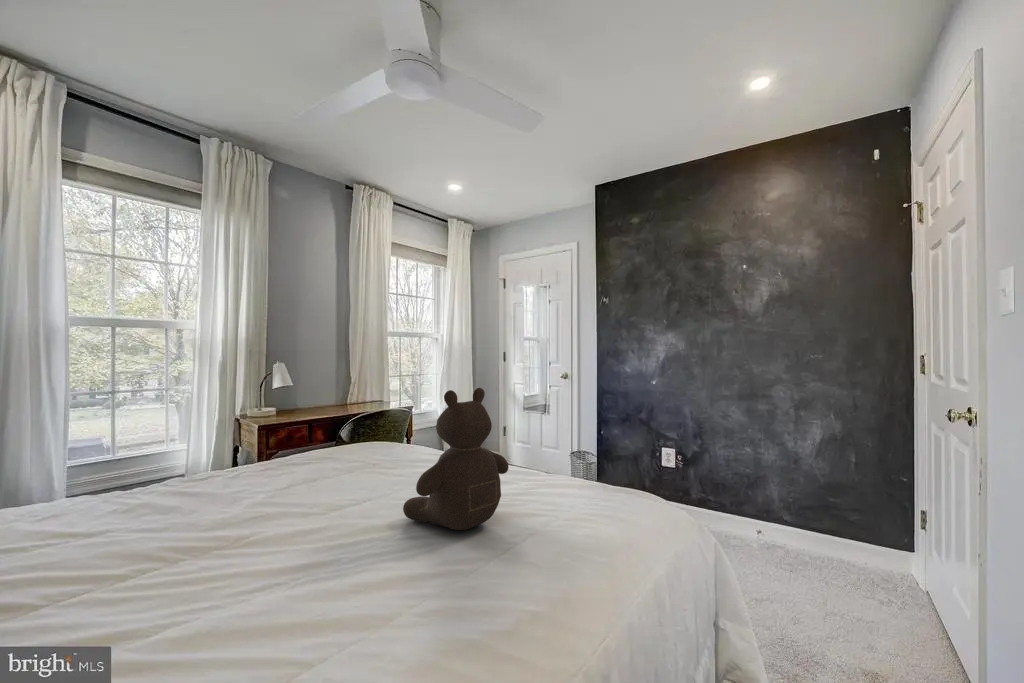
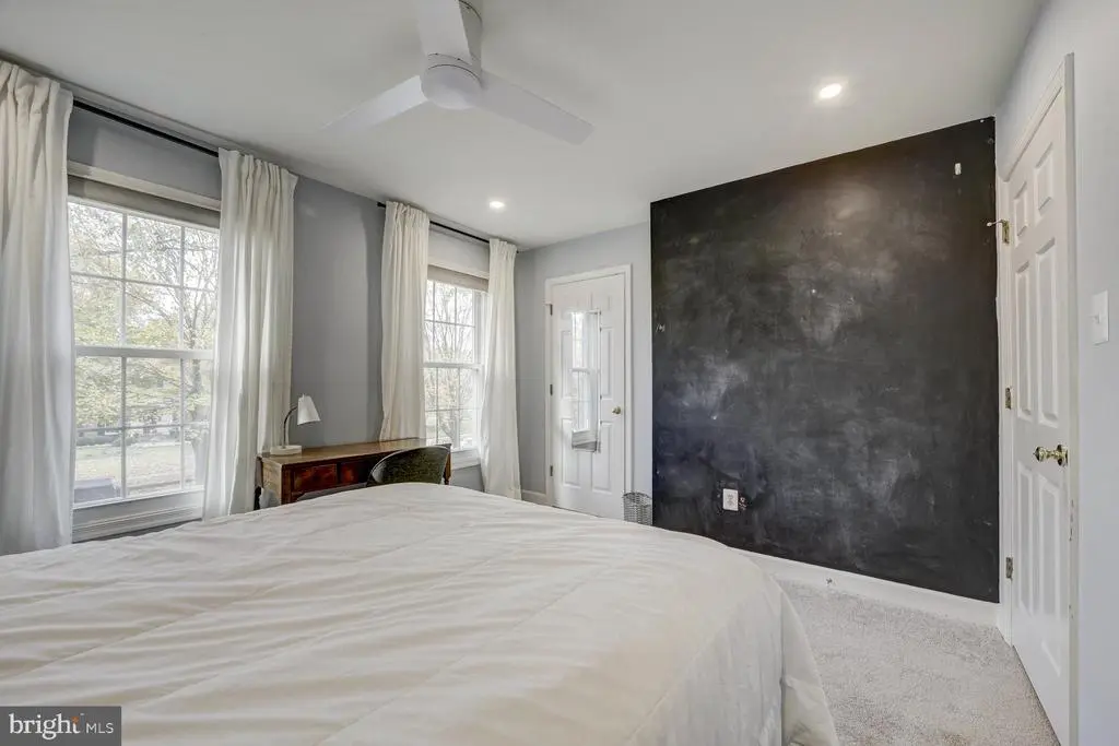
- teddy bear (453, 454)
